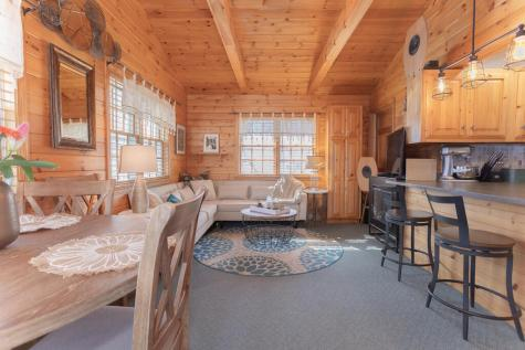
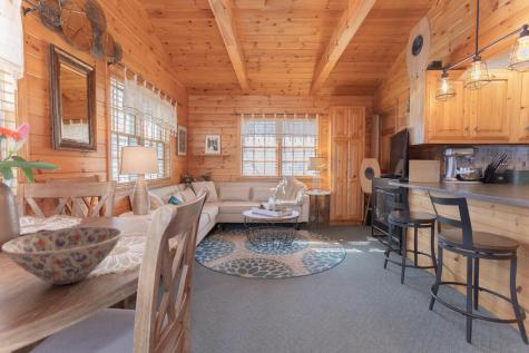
+ bowl (69, 258)
